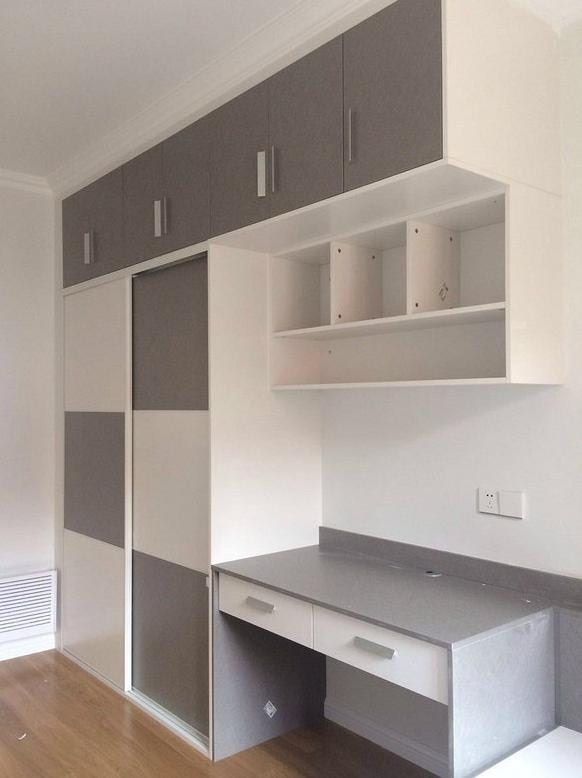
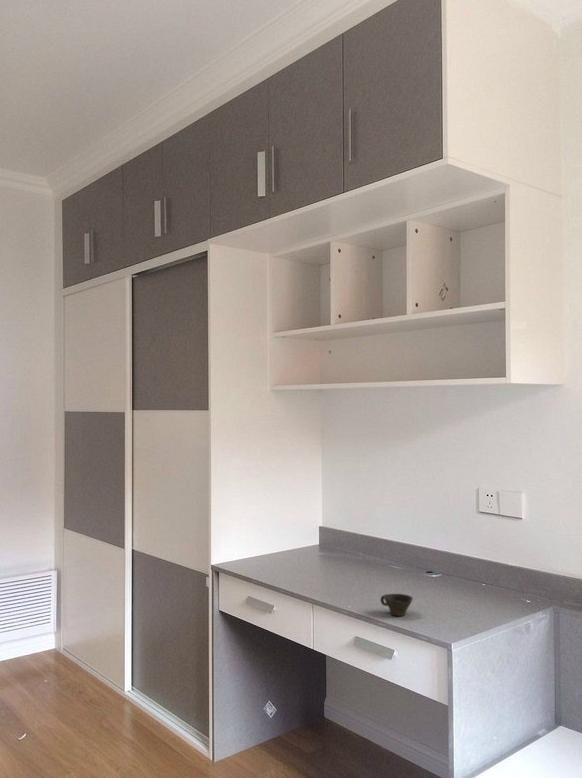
+ cup (396, 604)
